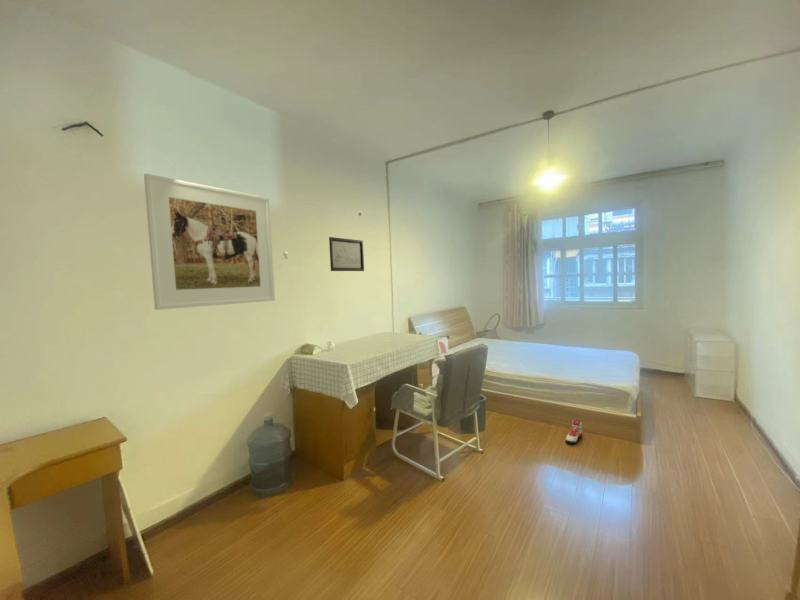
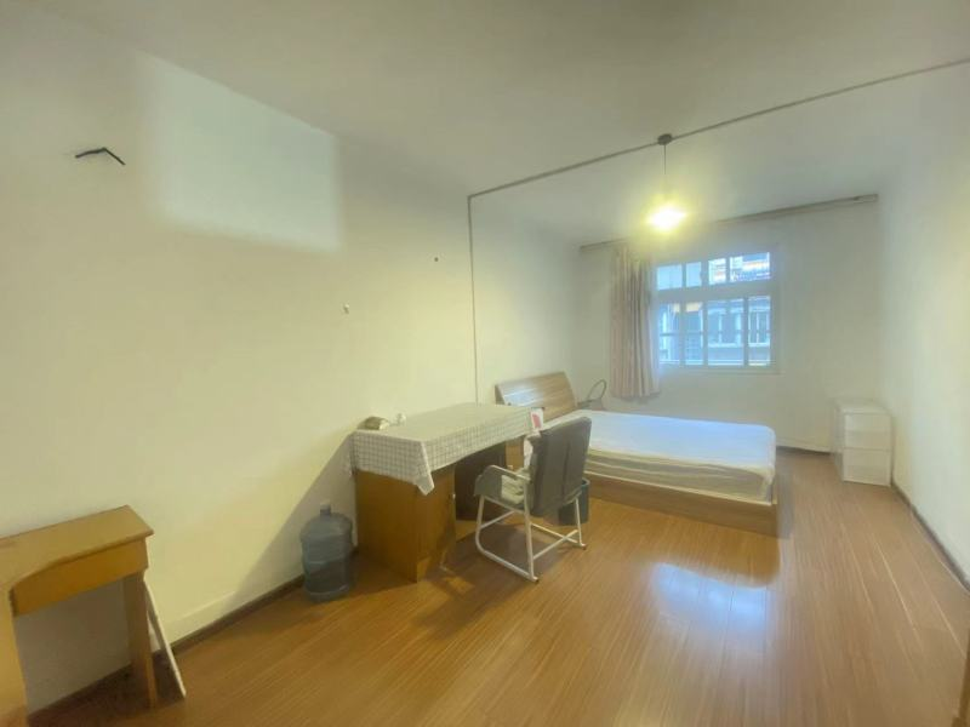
- wall art (347, 255)
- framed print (219, 246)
- sneaker (573, 430)
